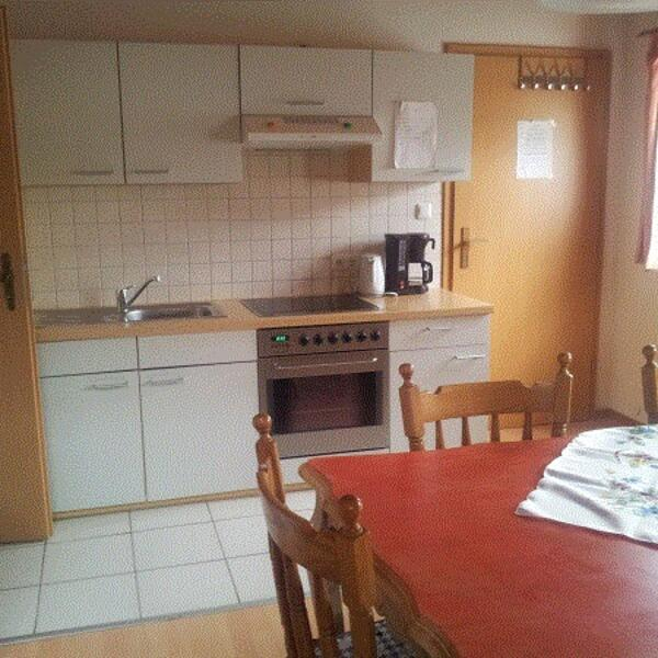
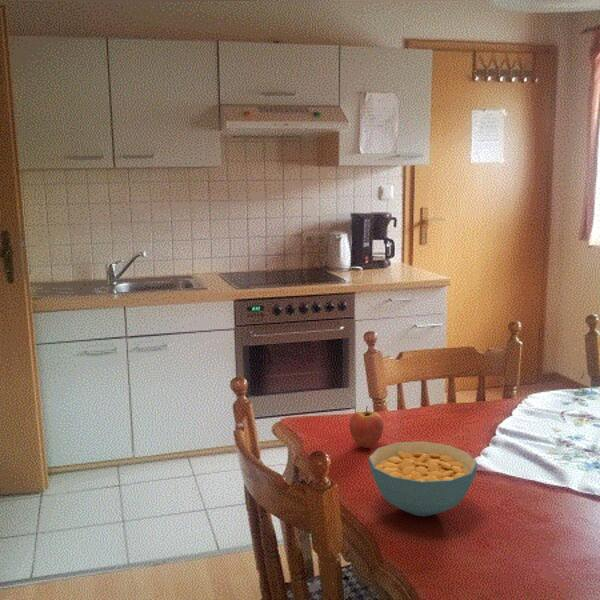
+ fruit (366, 425)
+ cereal bowl (421, 484)
